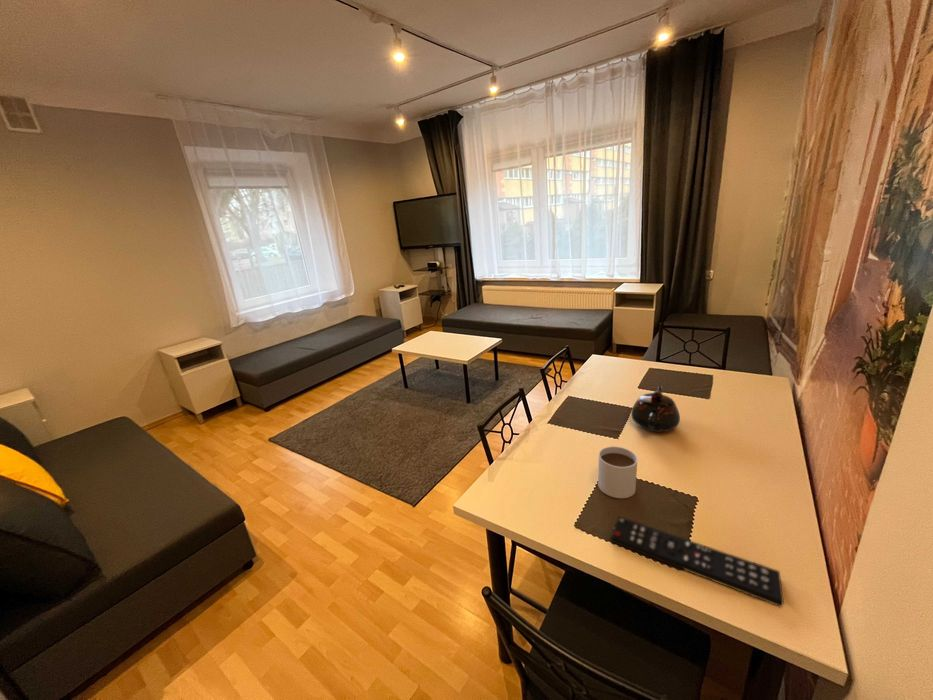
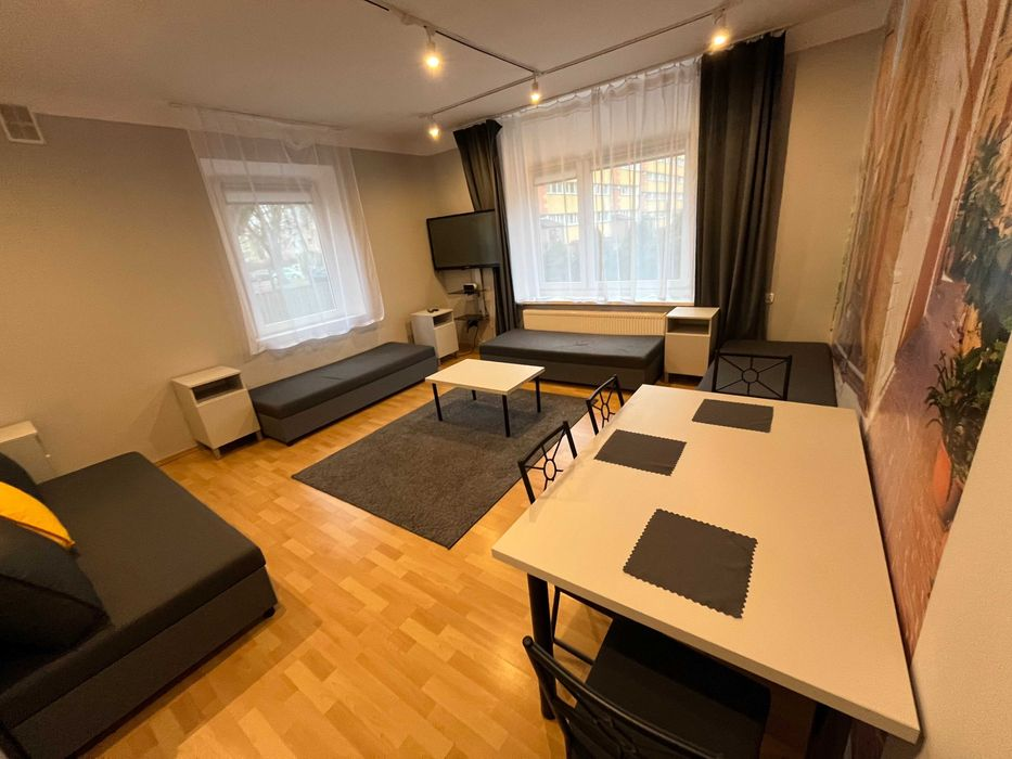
- mug (618, 467)
- teapot (655, 407)
- remote control (688, 554)
